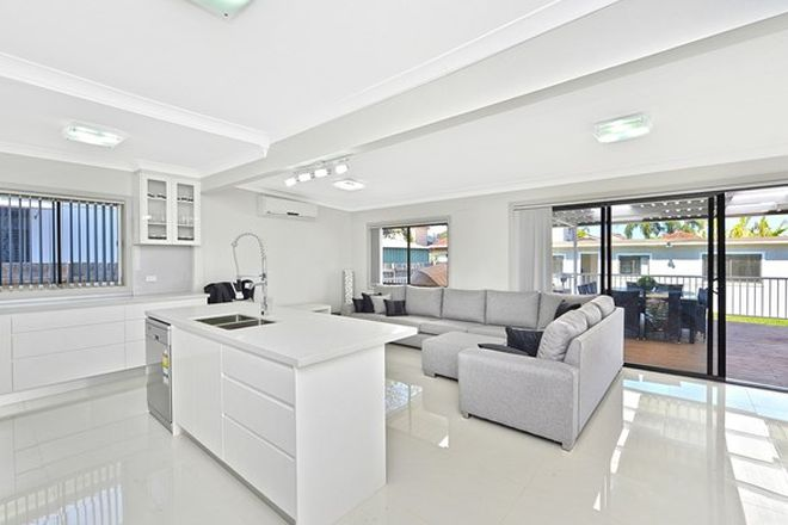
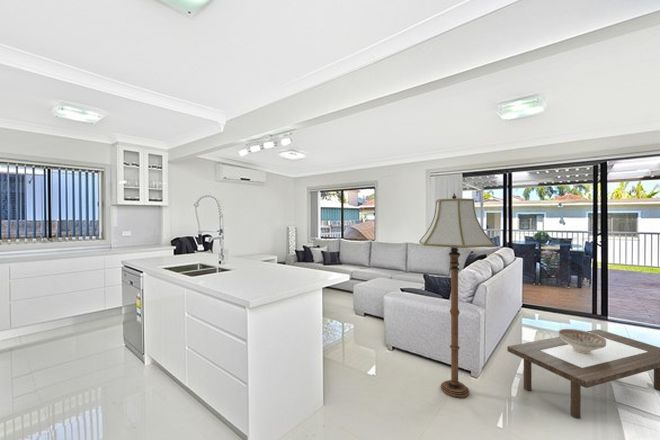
+ floor lamp (454, 291)
+ coffee table (593, 370)
+ decorative bowl (581, 342)
